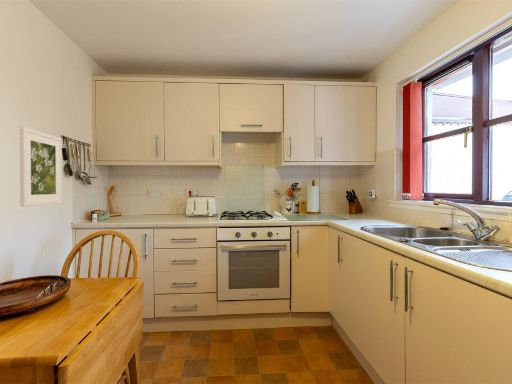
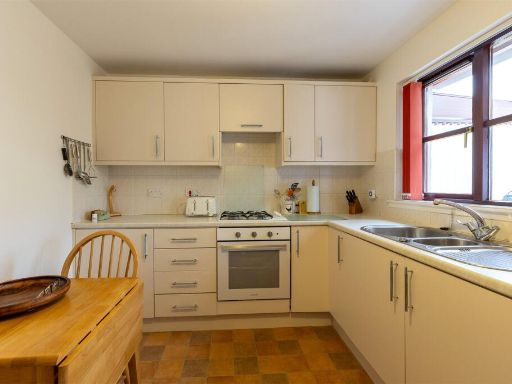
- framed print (43, 168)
